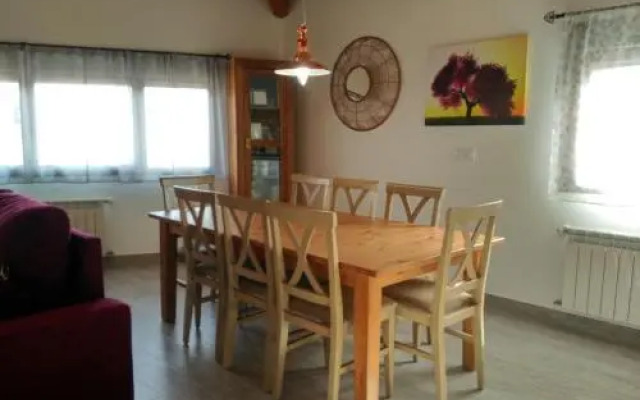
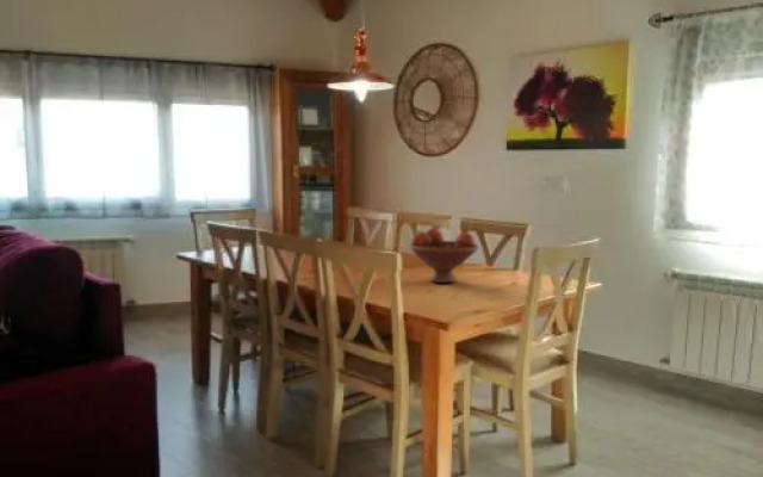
+ fruit bowl (442, 255)
